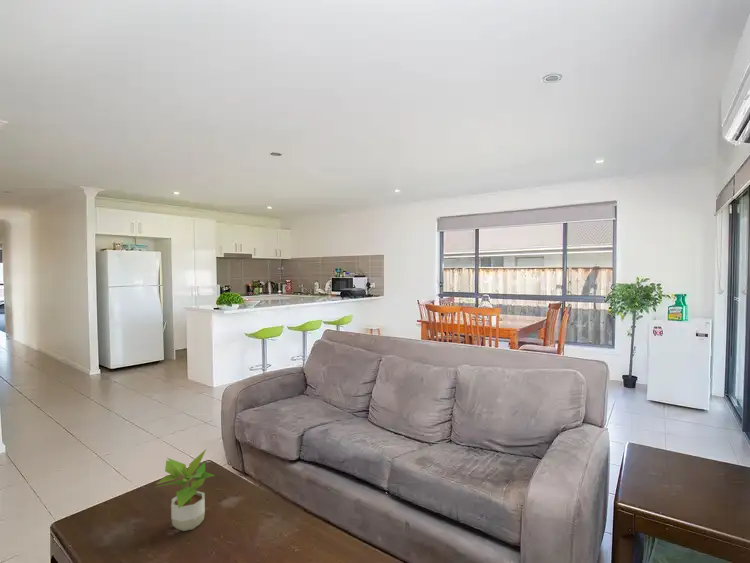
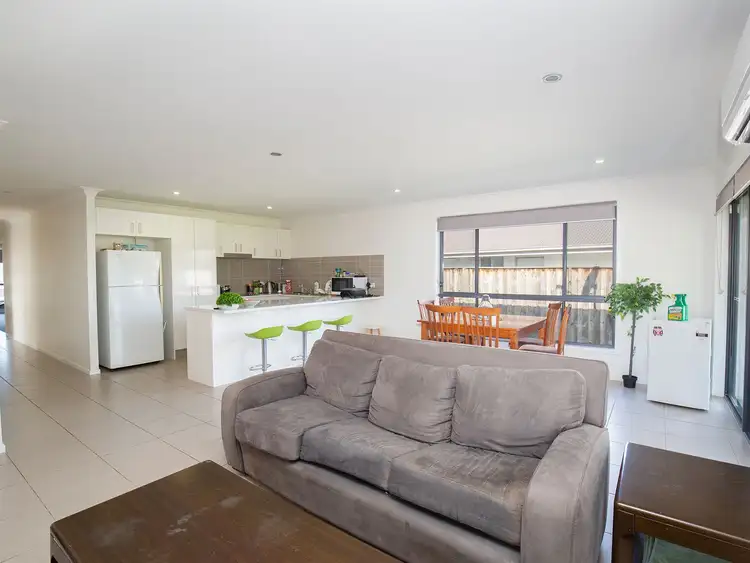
- potted plant (182, 492)
